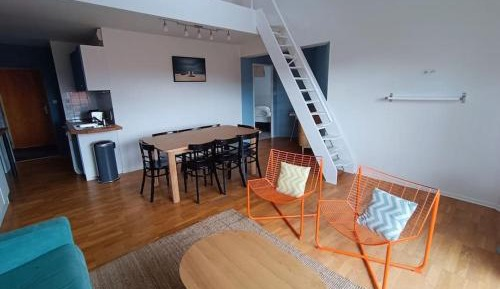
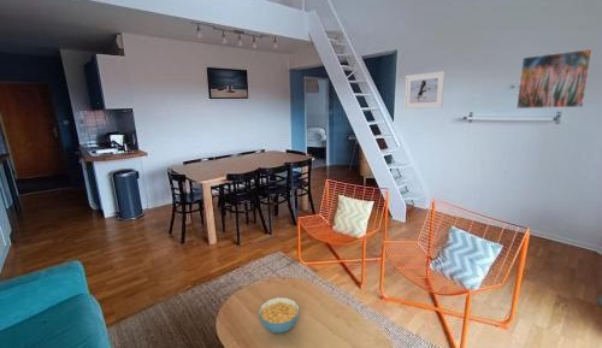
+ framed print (551, 81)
+ cereal bowl (279, 318)
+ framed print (423, 90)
